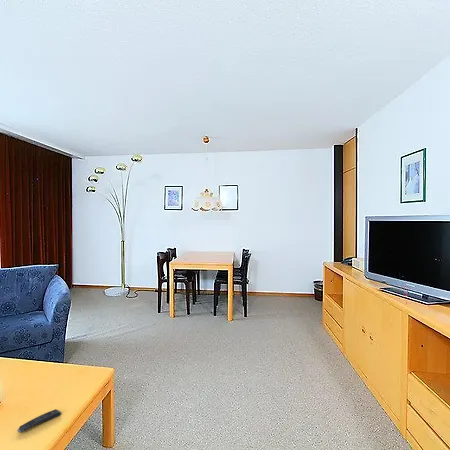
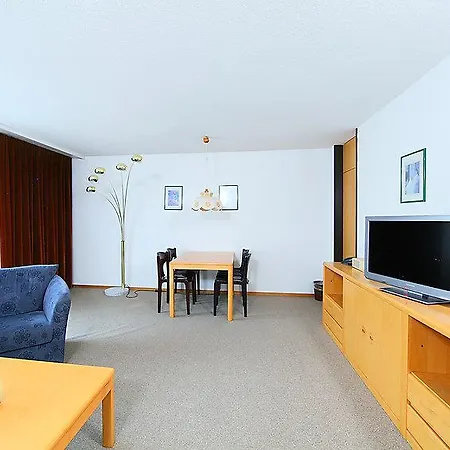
- remote control (39, 420)
